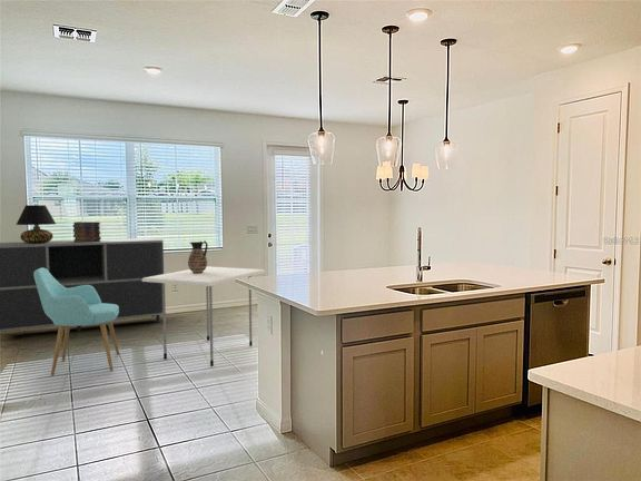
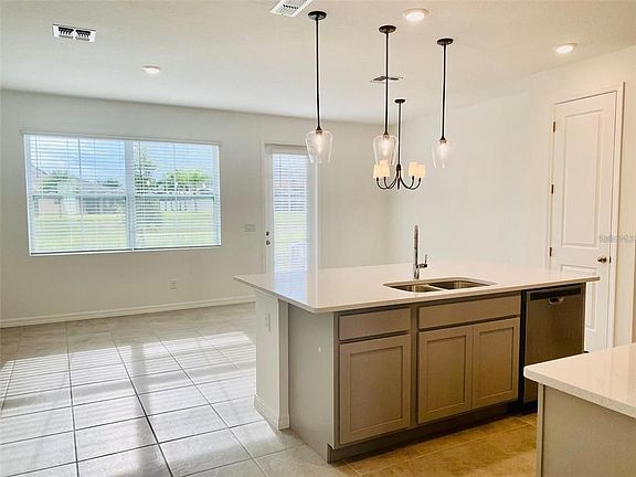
- chair (78, 316)
- table lamp (36, 224)
- ceramic jug (198, 256)
- dining table (207, 313)
- book stack (87, 232)
- sideboard (77, 284)
